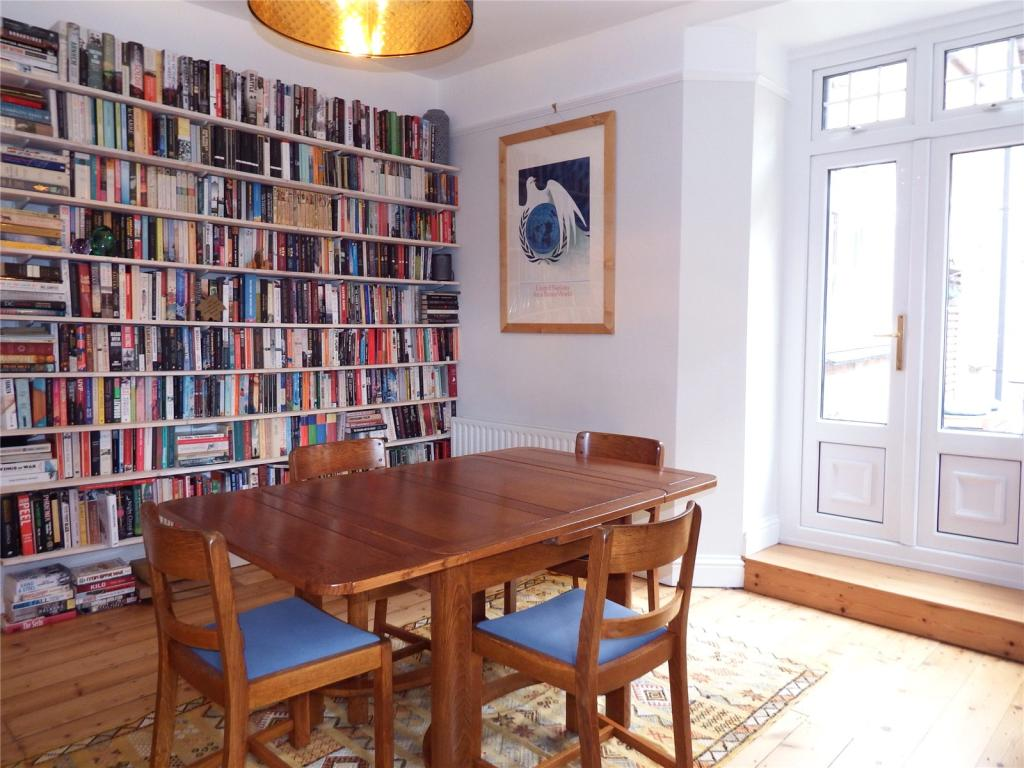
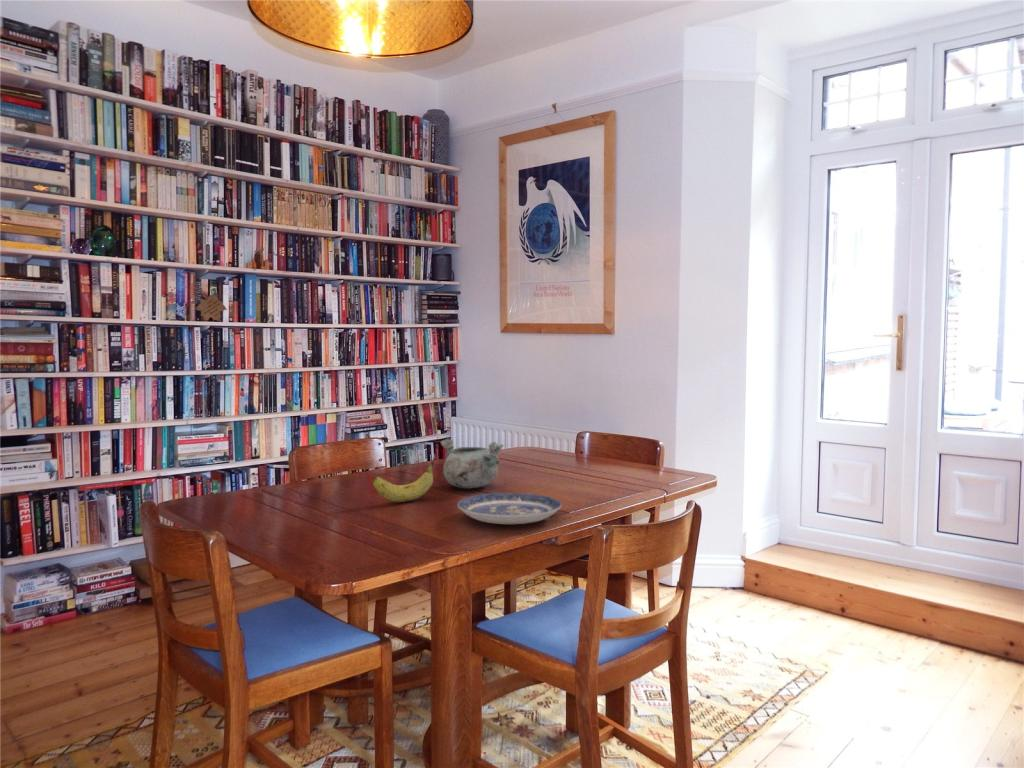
+ plate (509, 510)
+ fruit (407, 484)
+ decorative bowl (469, 463)
